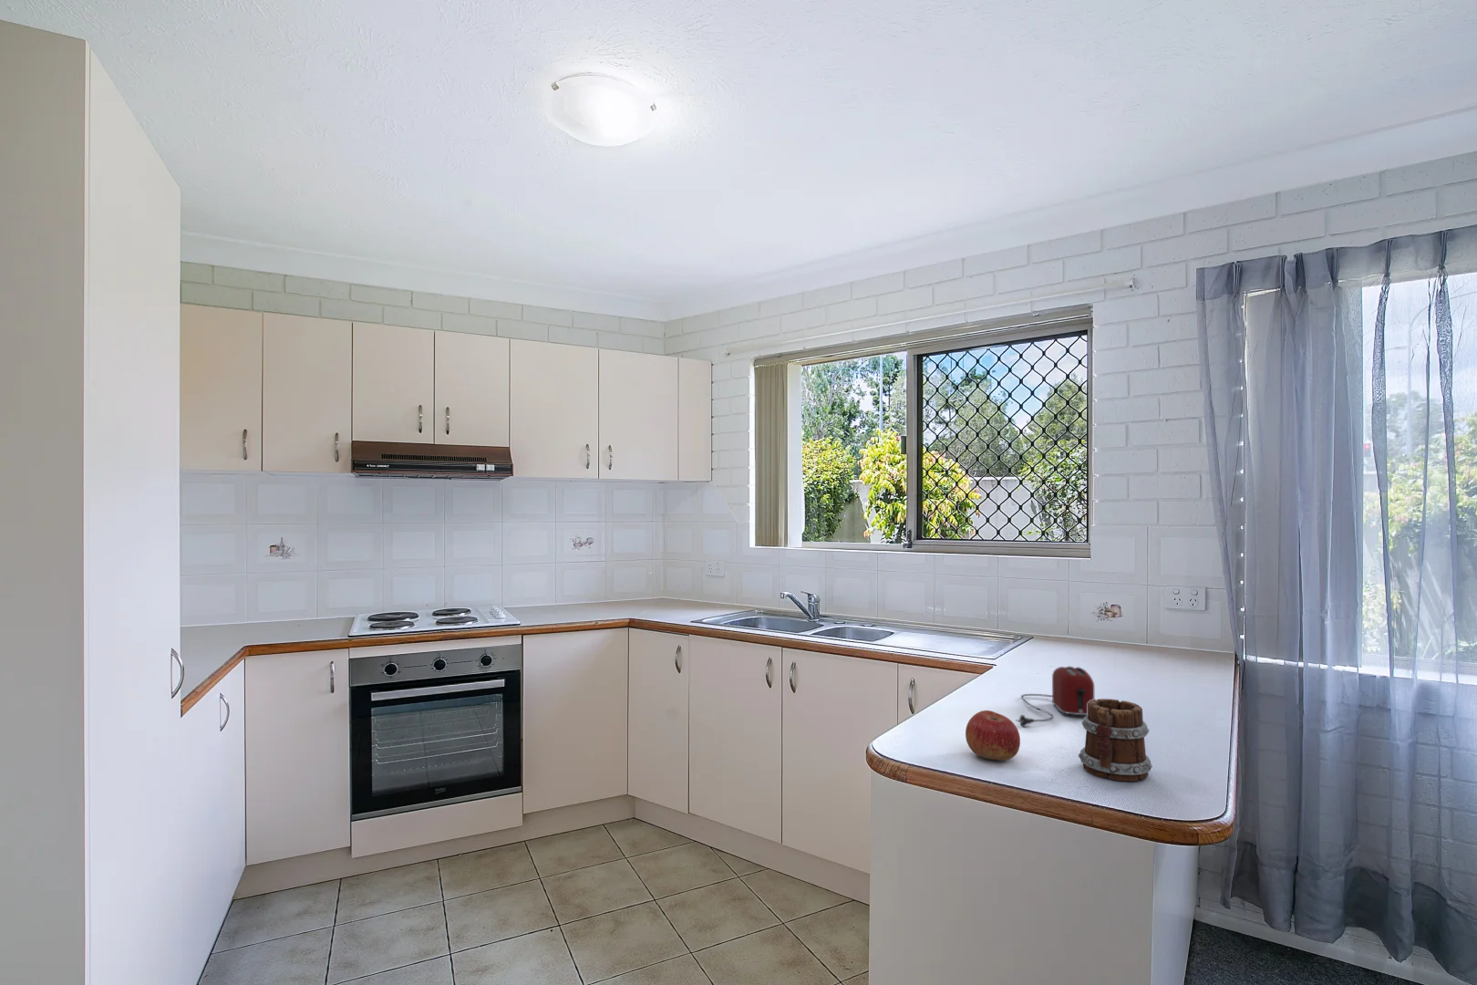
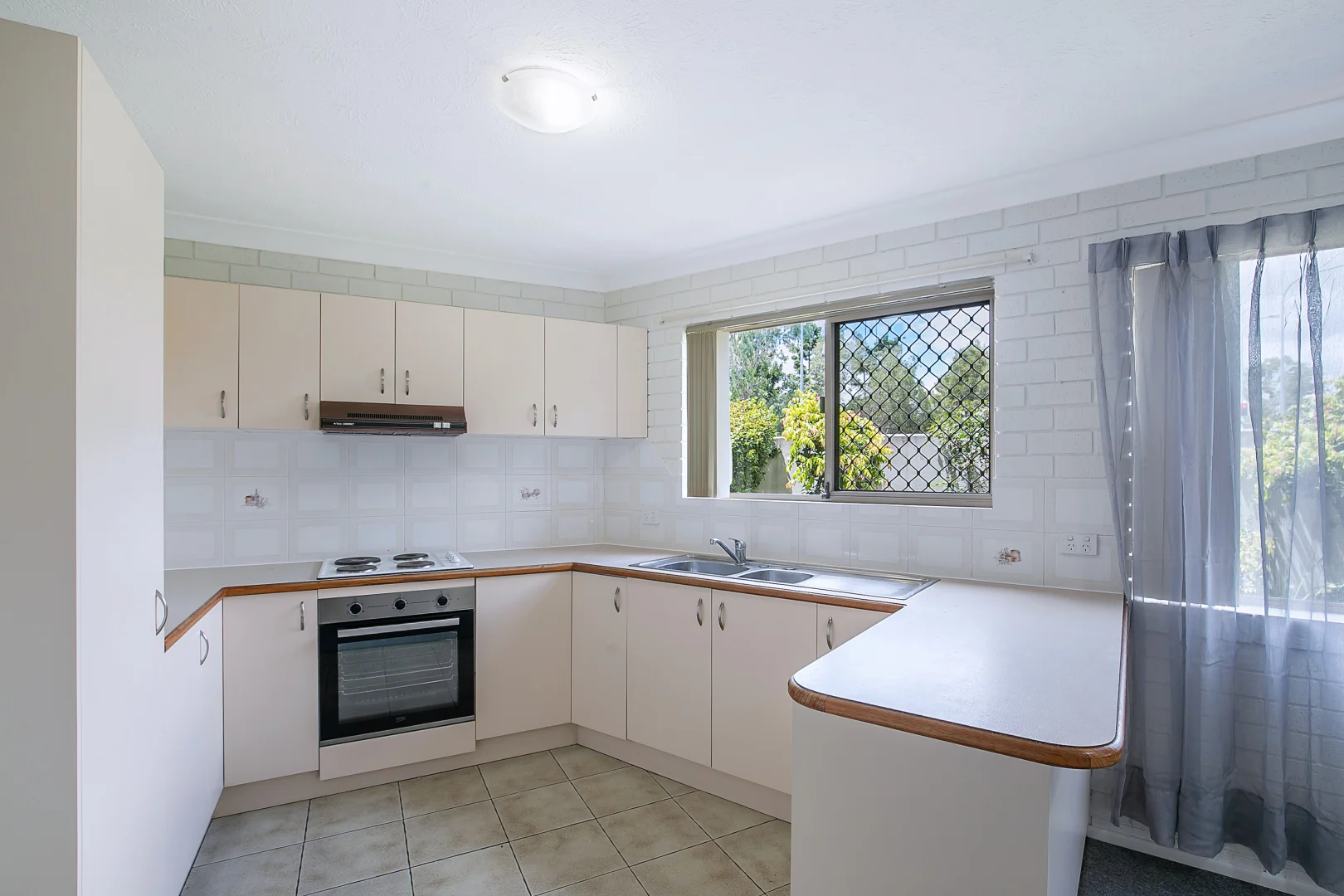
- mug (1113, 737)
- toaster (1052, 690)
- apple (992, 734)
